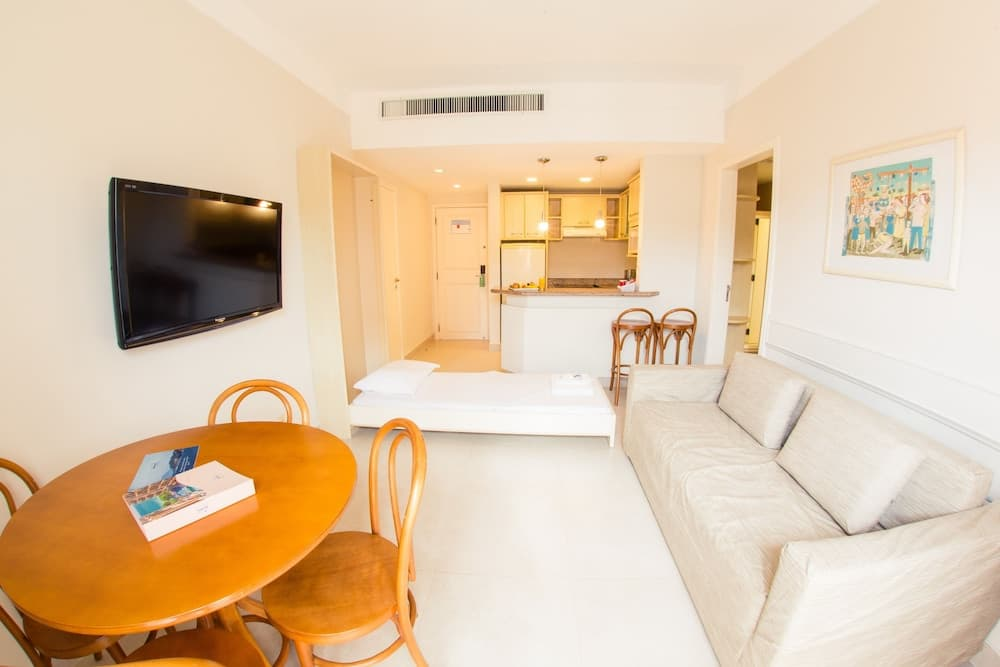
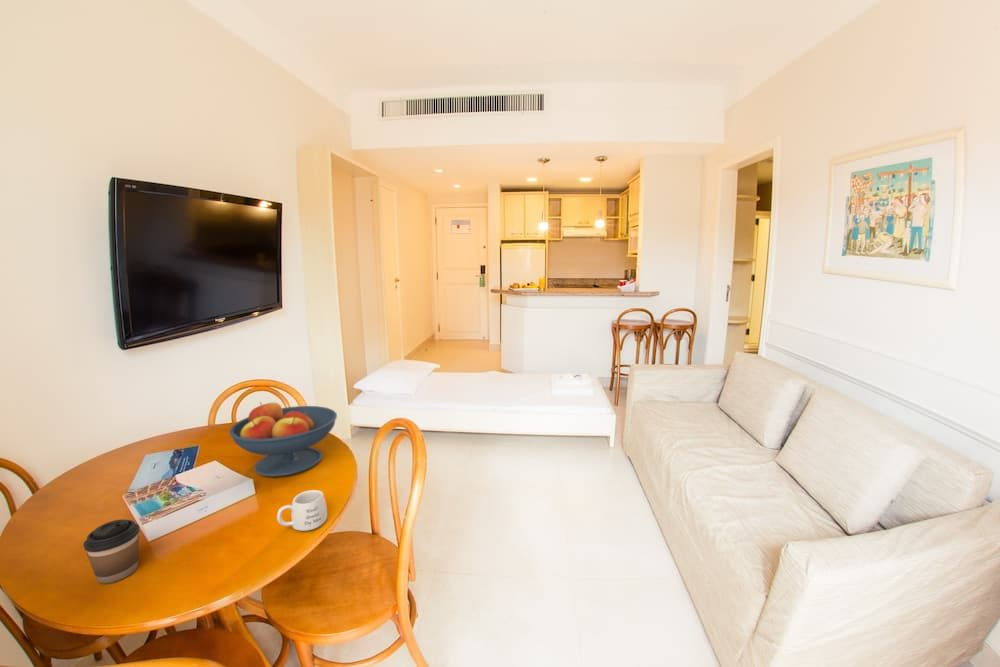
+ mug (302, 511)
+ coffee cup (114, 548)
+ fruit bowl (287, 434)
